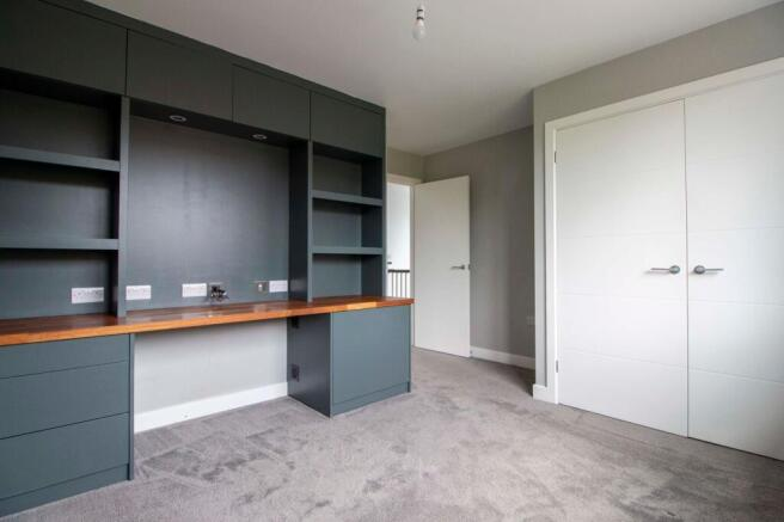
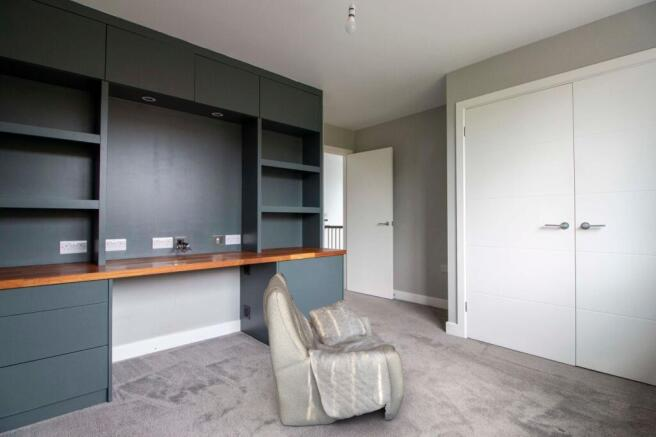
+ armchair (336, 337)
